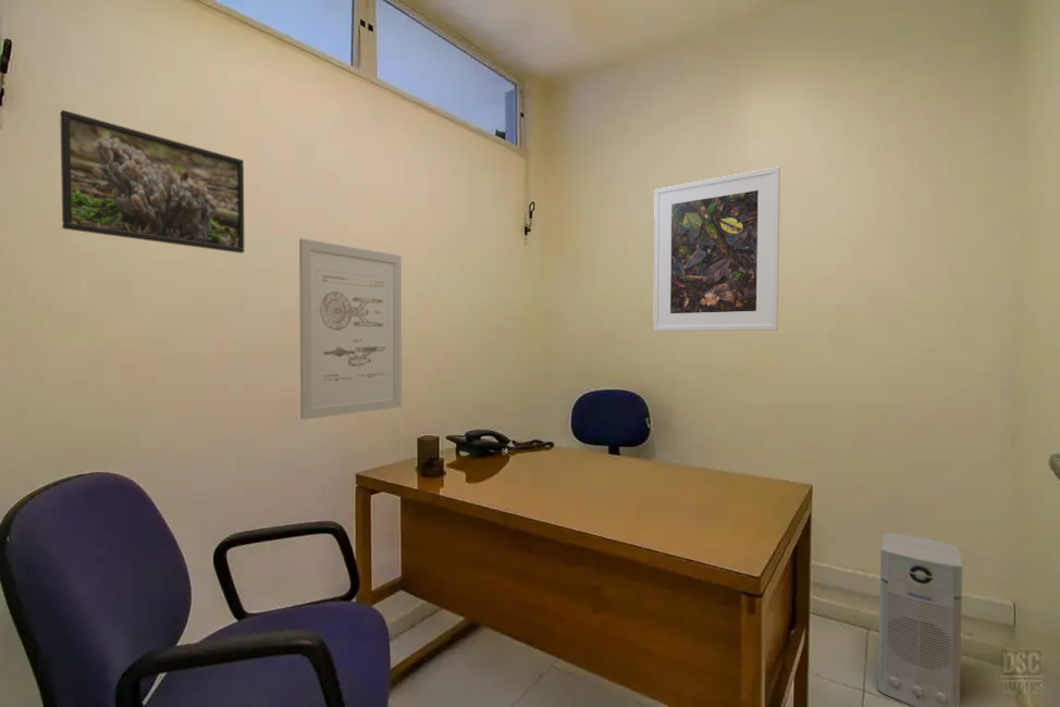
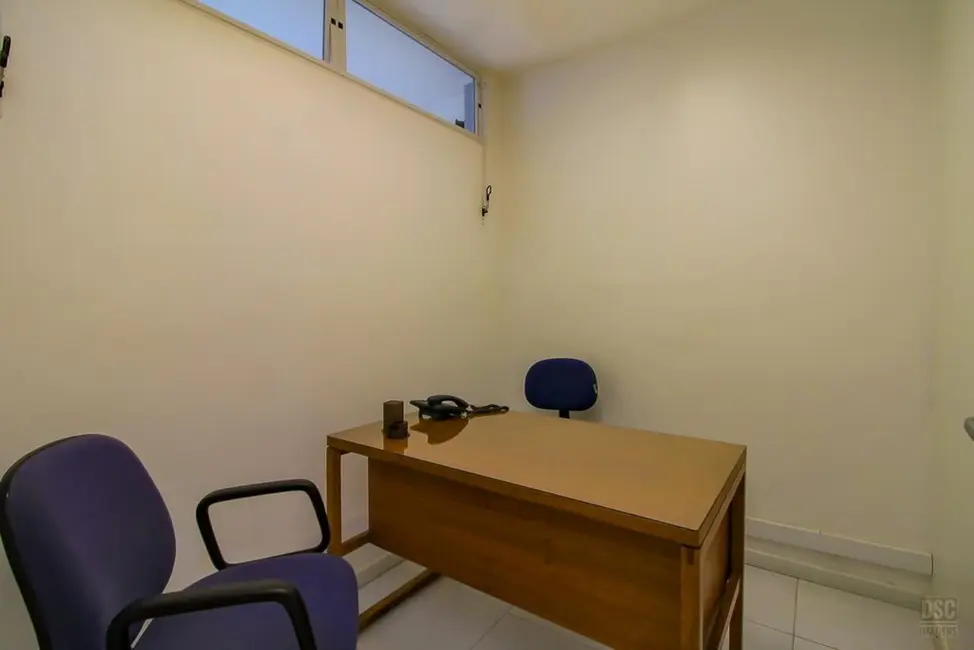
- wall art (355, 331)
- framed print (712, 255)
- air purifier (919, 616)
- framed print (163, 190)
